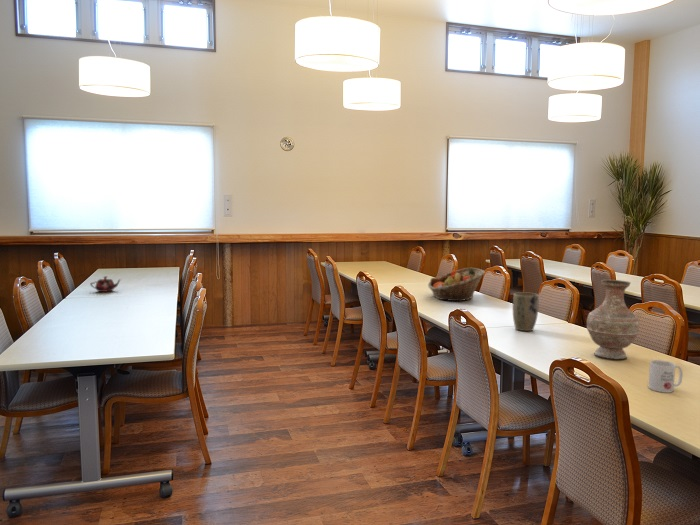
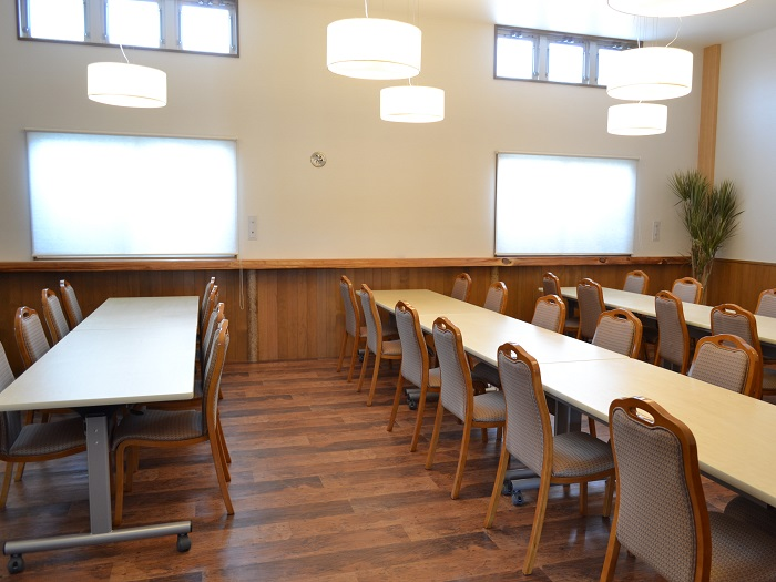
- fruit basket (455, 283)
- mug (666, 376)
- teapot (106, 283)
- plant pot (525, 311)
- vase (612, 318)
